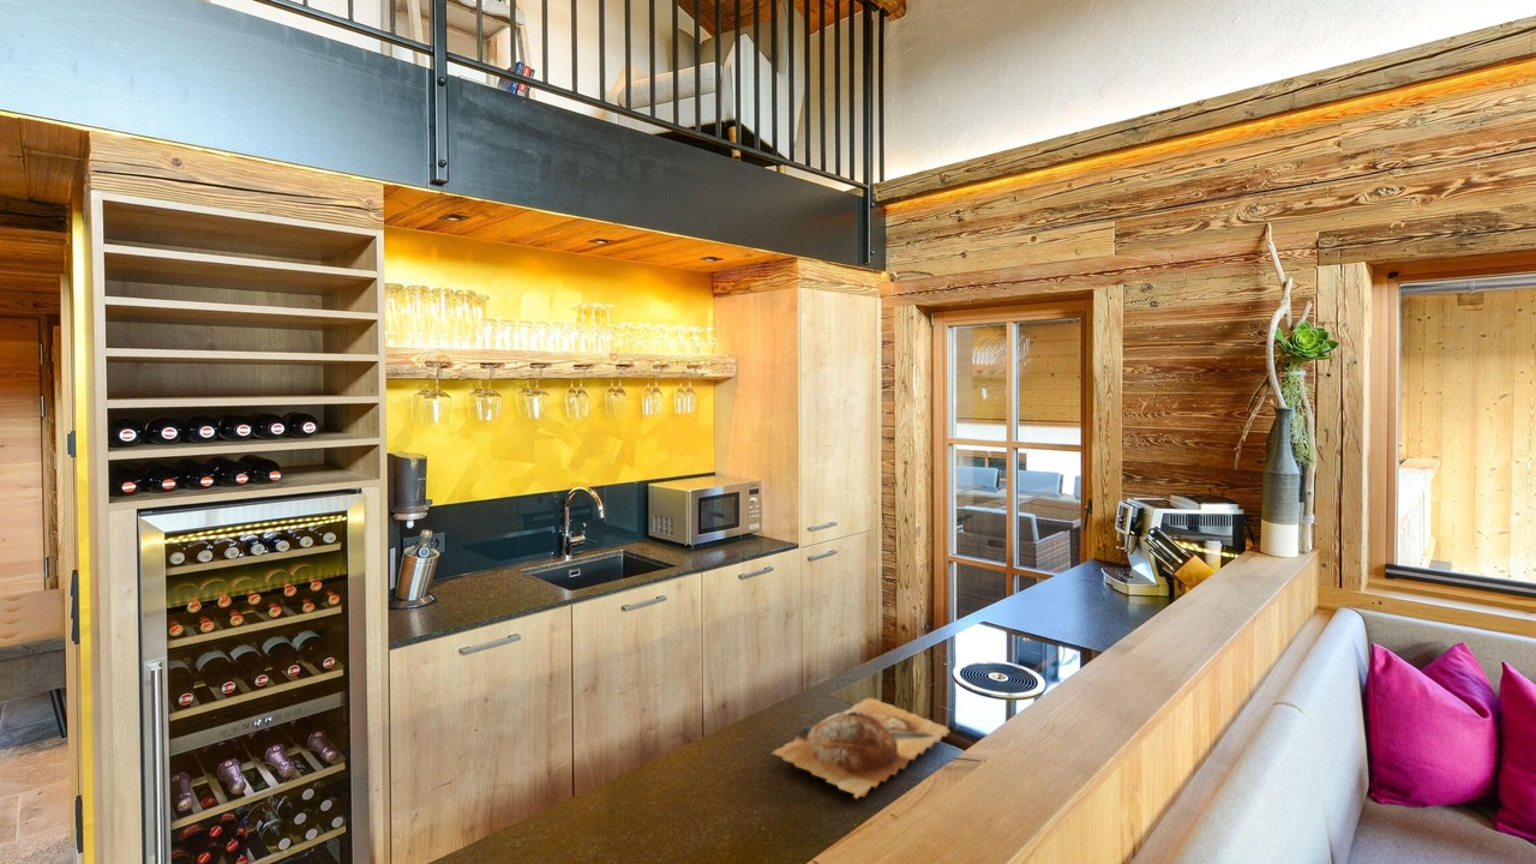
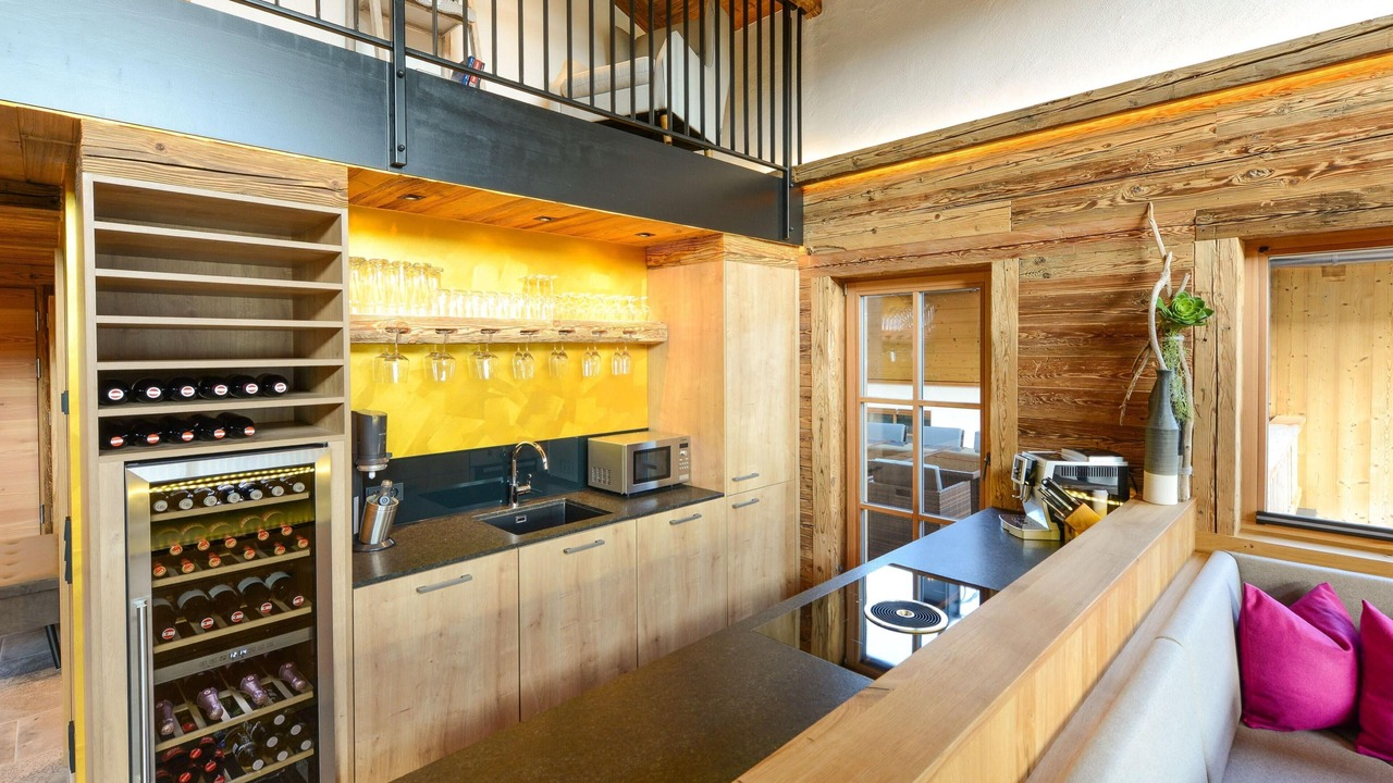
- chopping board (864, 727)
